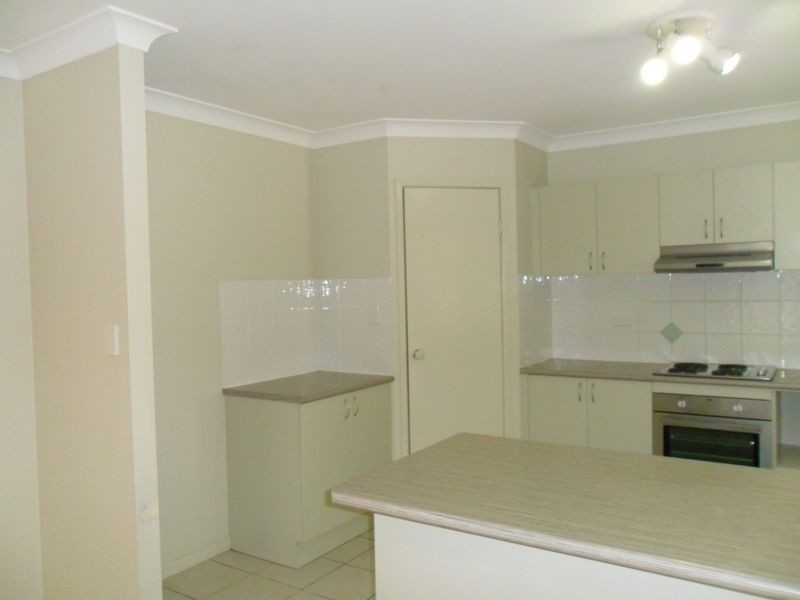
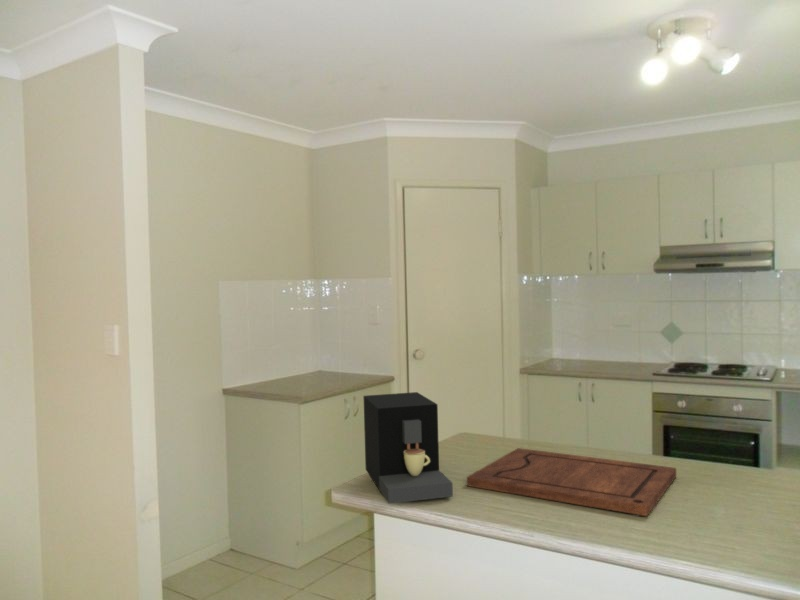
+ cutting board (572, 476)
+ coffee maker (404, 443)
